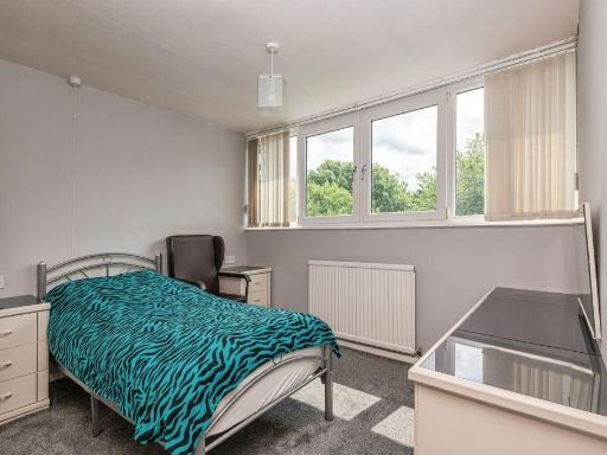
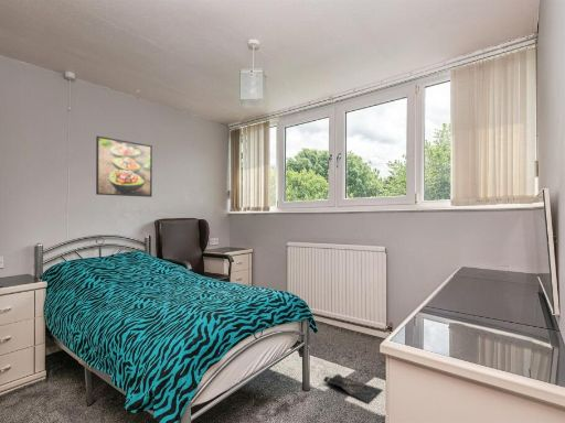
+ bag (352, 383)
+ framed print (126, 169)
